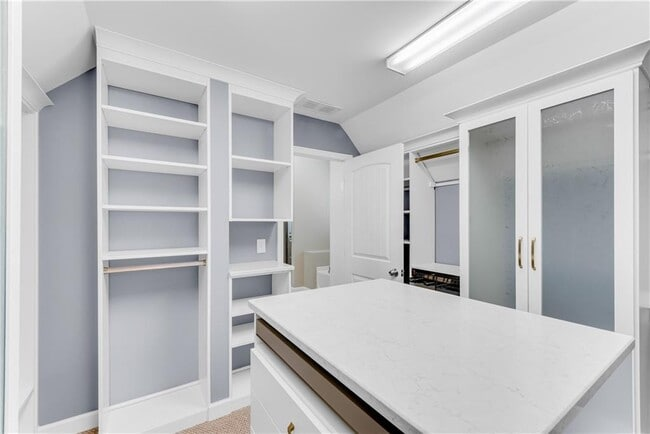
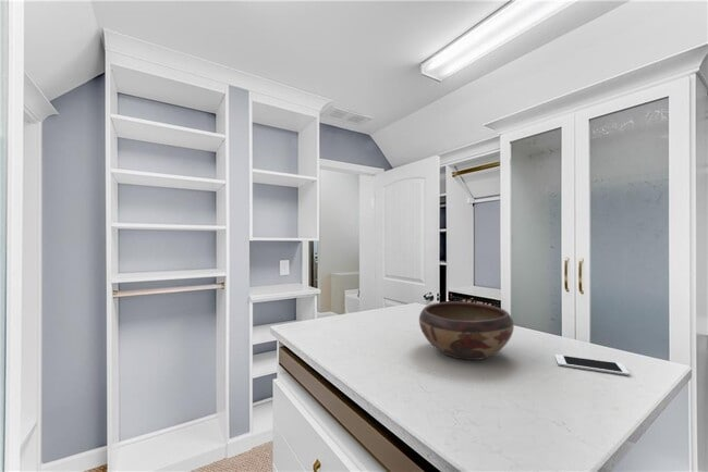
+ cell phone (589, 363)
+ decorative bowl (464, 331)
